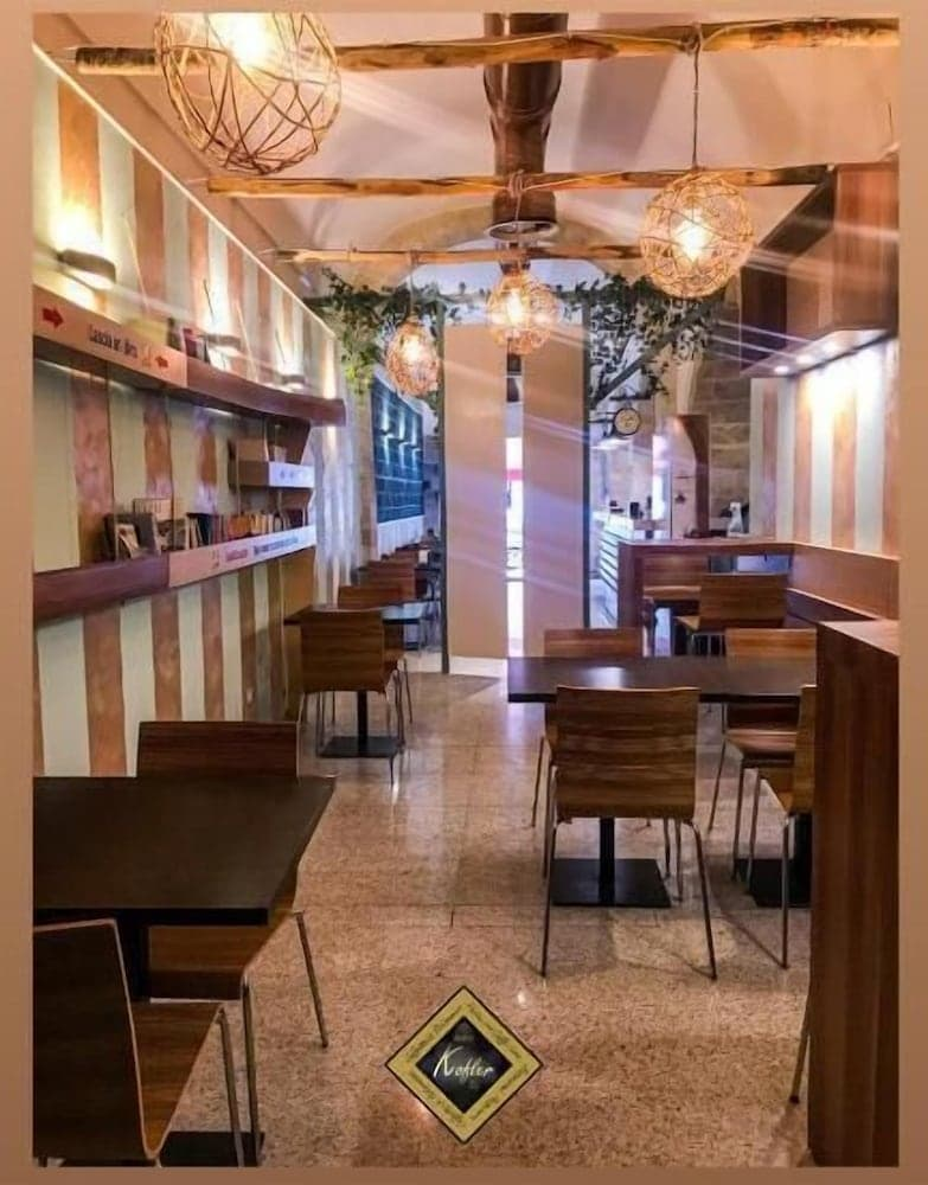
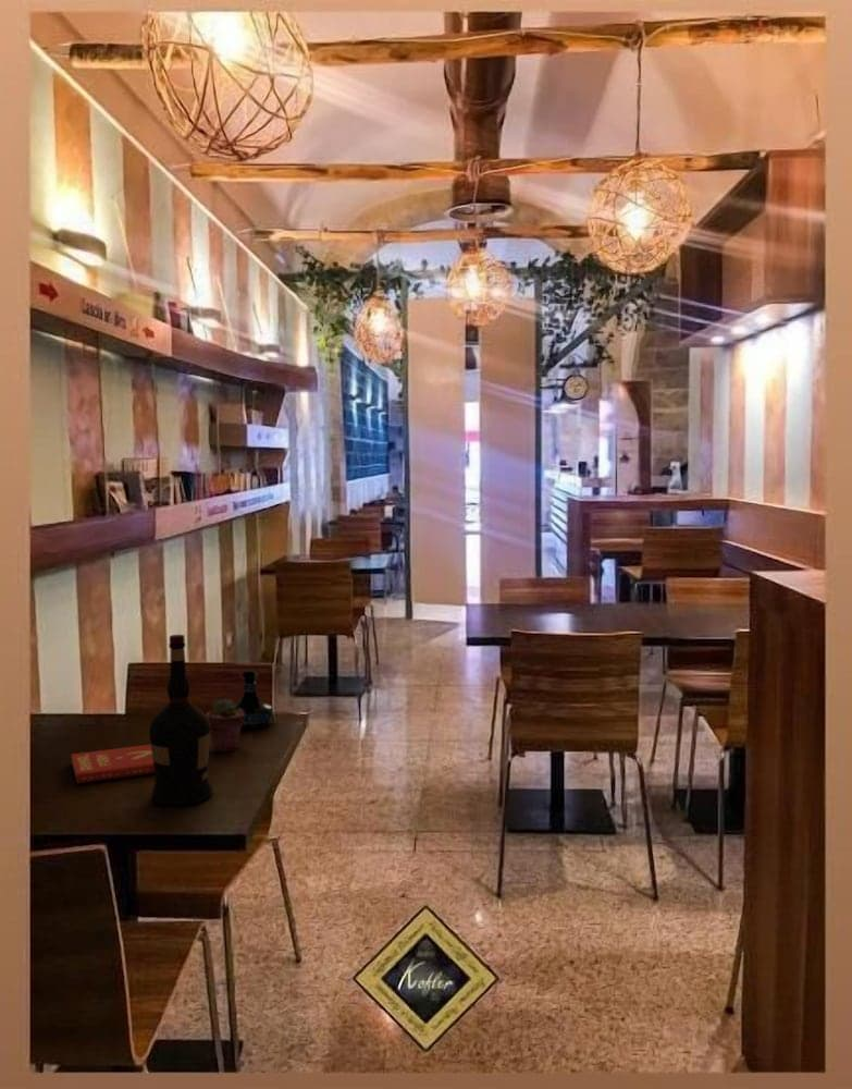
+ book (126, 761)
+ potted succulent (224, 723)
+ liquor (180, 717)
+ tequila bottle (249, 697)
